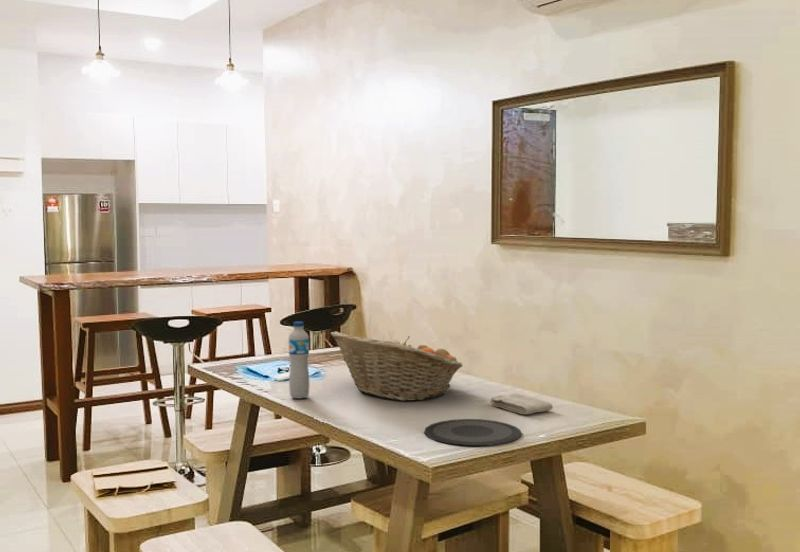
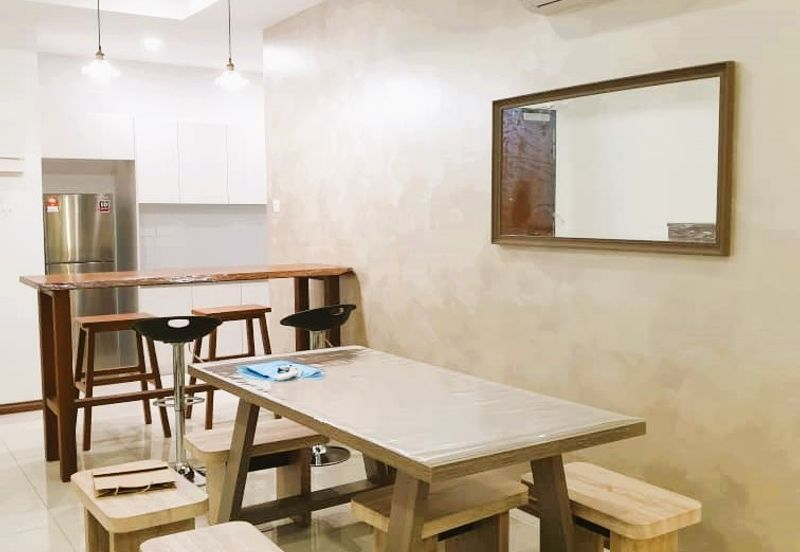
- water bottle (299, 359)
- plate (472, 431)
- washcloth (520, 403)
- fruit basket (395, 360)
